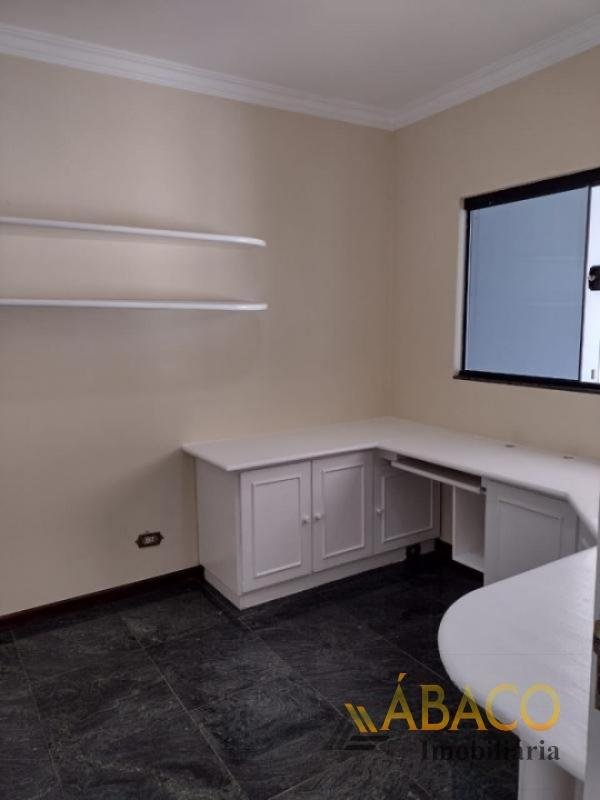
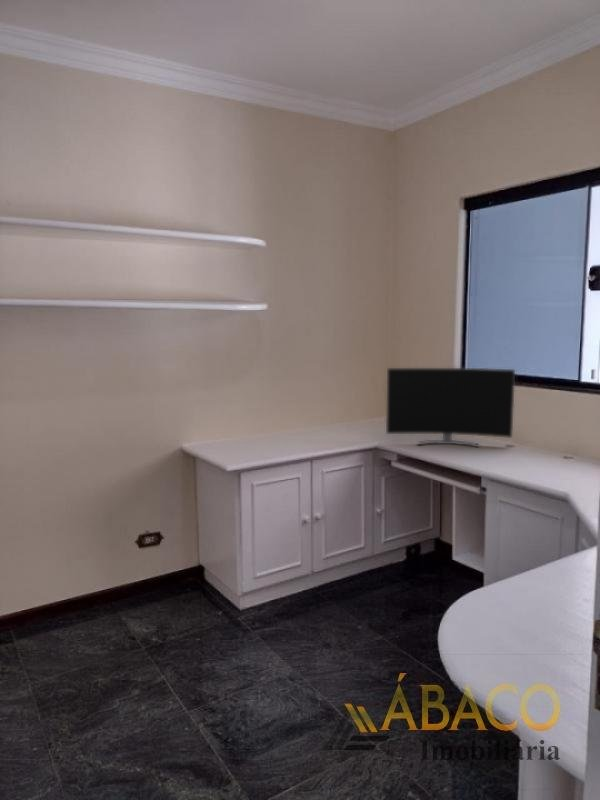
+ monitor (448, 406)
